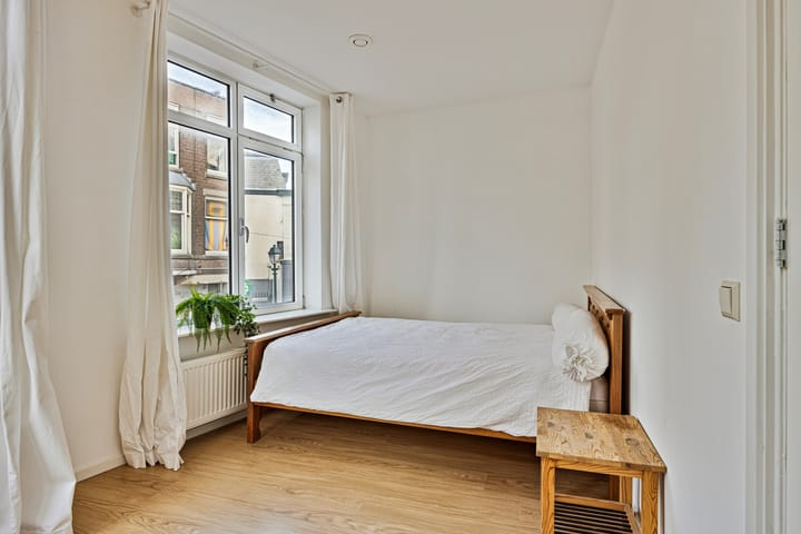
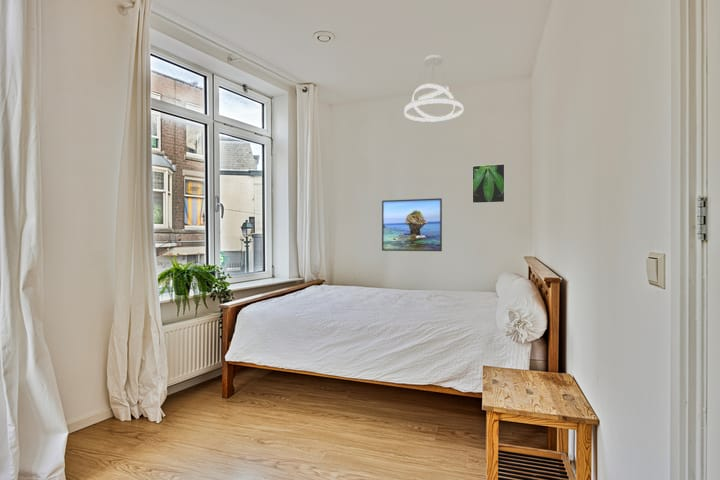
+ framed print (488, 184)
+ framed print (411, 225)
+ pendant light (433, 87)
